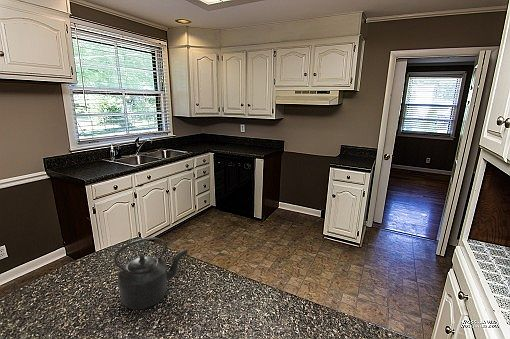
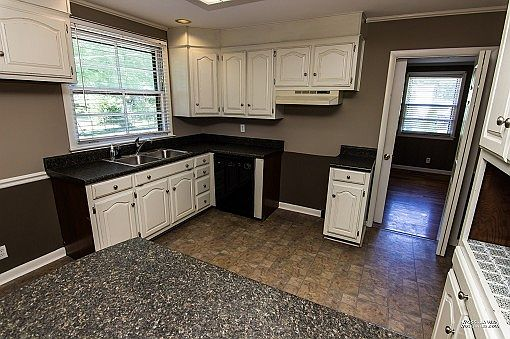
- kettle (154, 263)
